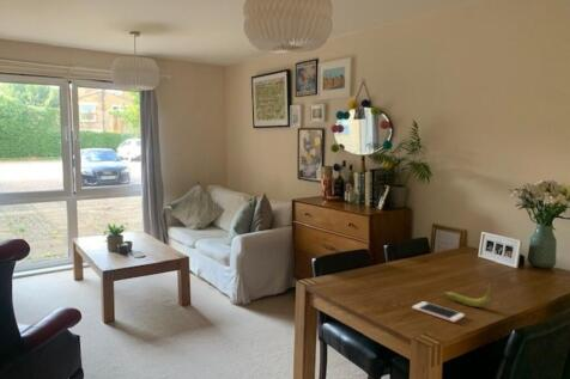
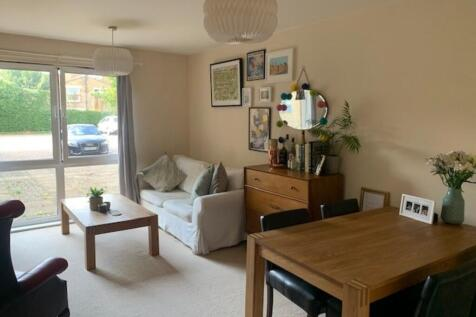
- cell phone (437, 311)
- banana (466, 297)
